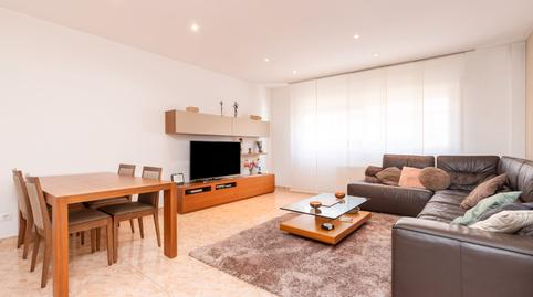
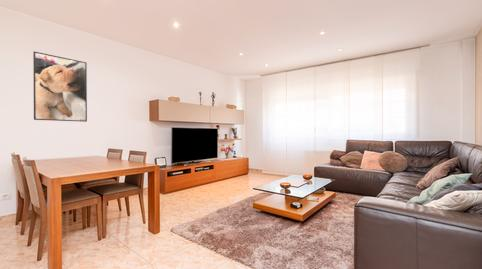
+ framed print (62, 89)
